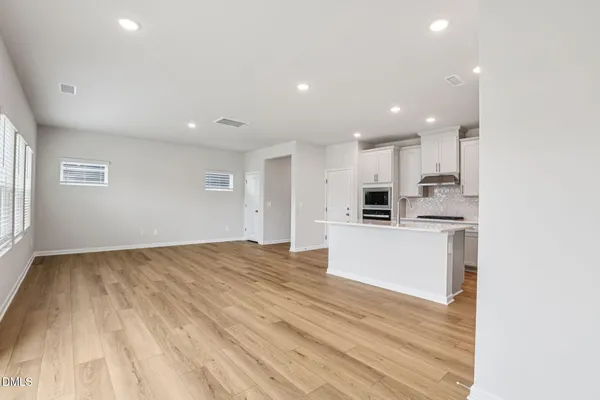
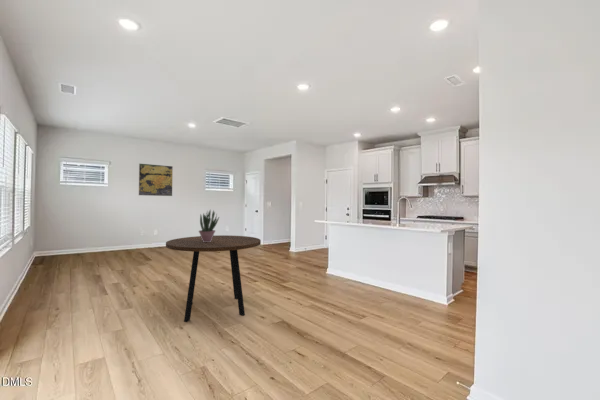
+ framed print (156, 180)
+ dining table (232, 274)
+ potted plant (208, 225)
